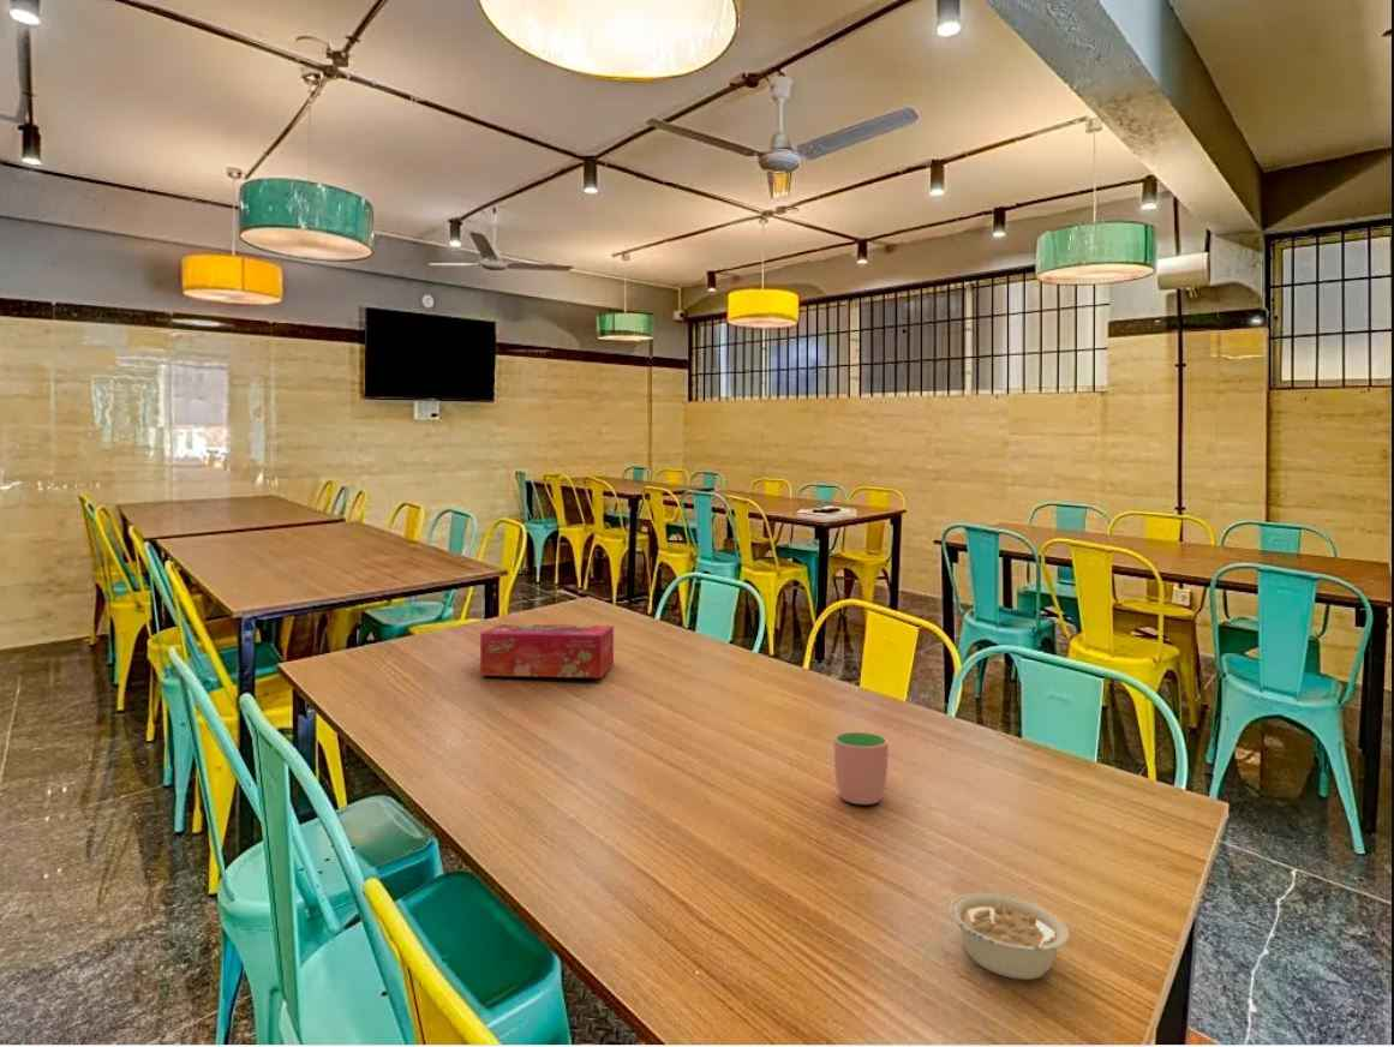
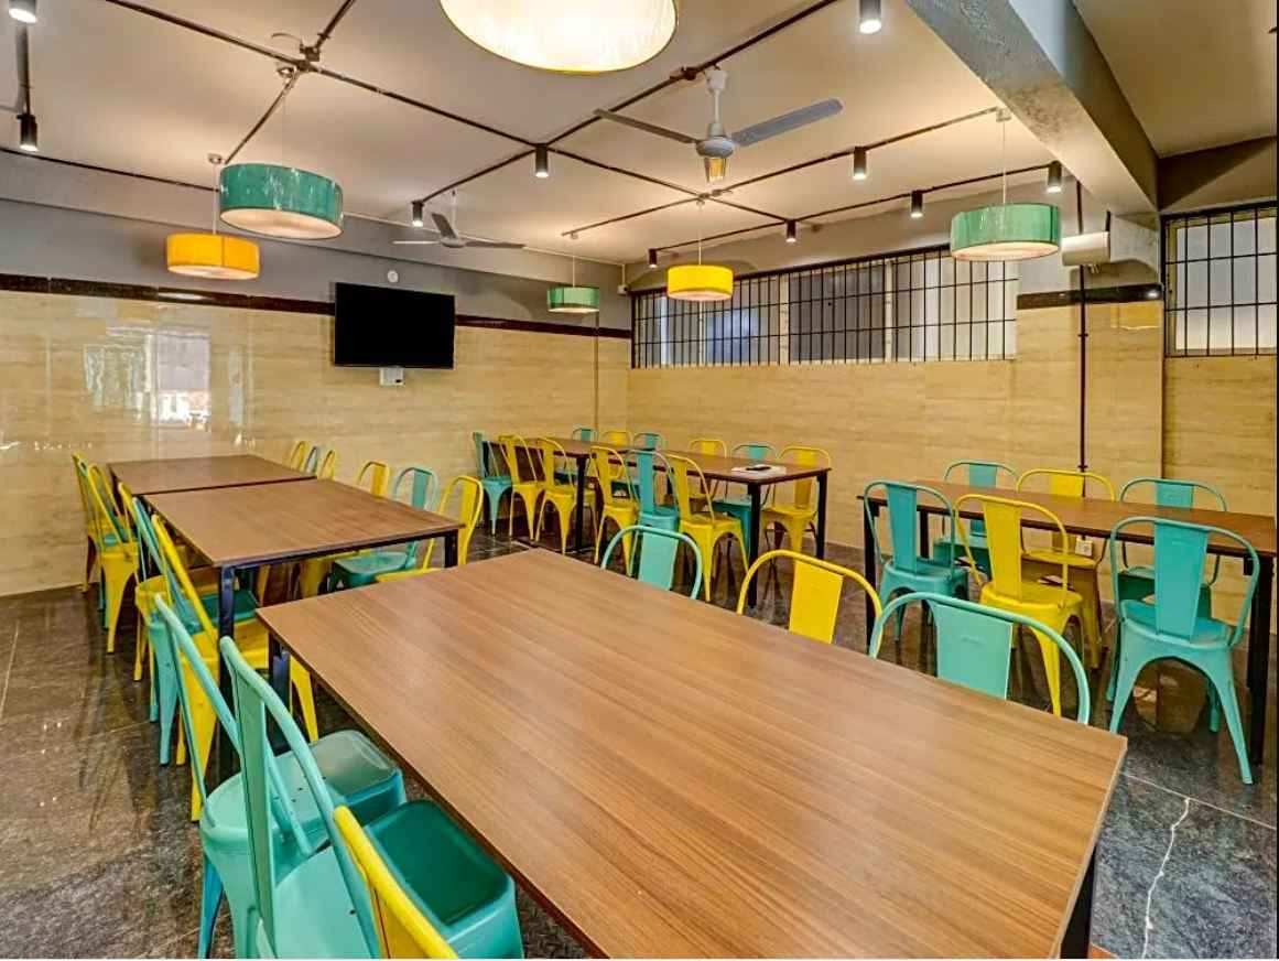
- legume (1011, 937)
- cup (864, 766)
- tissue box (549, 650)
